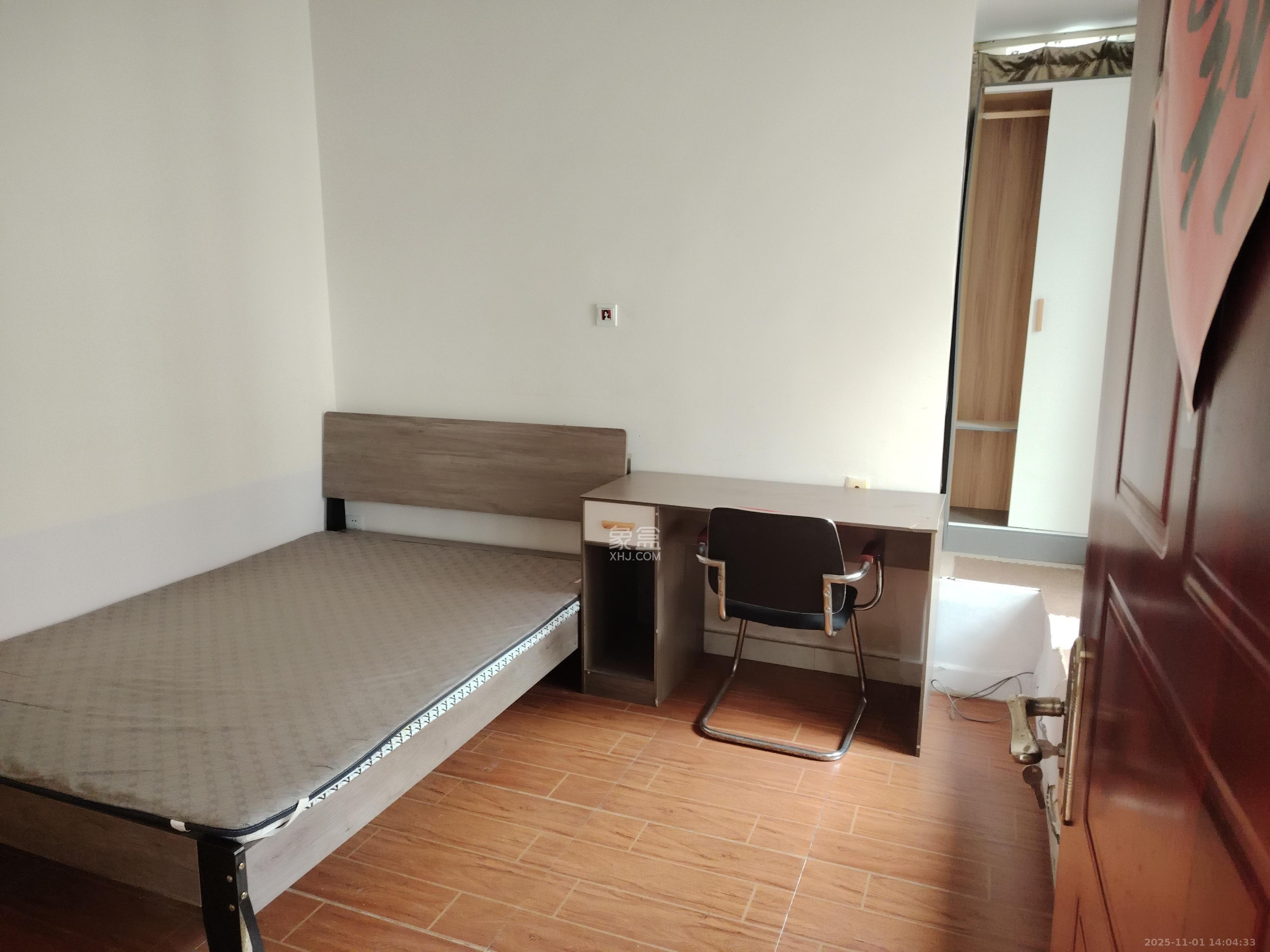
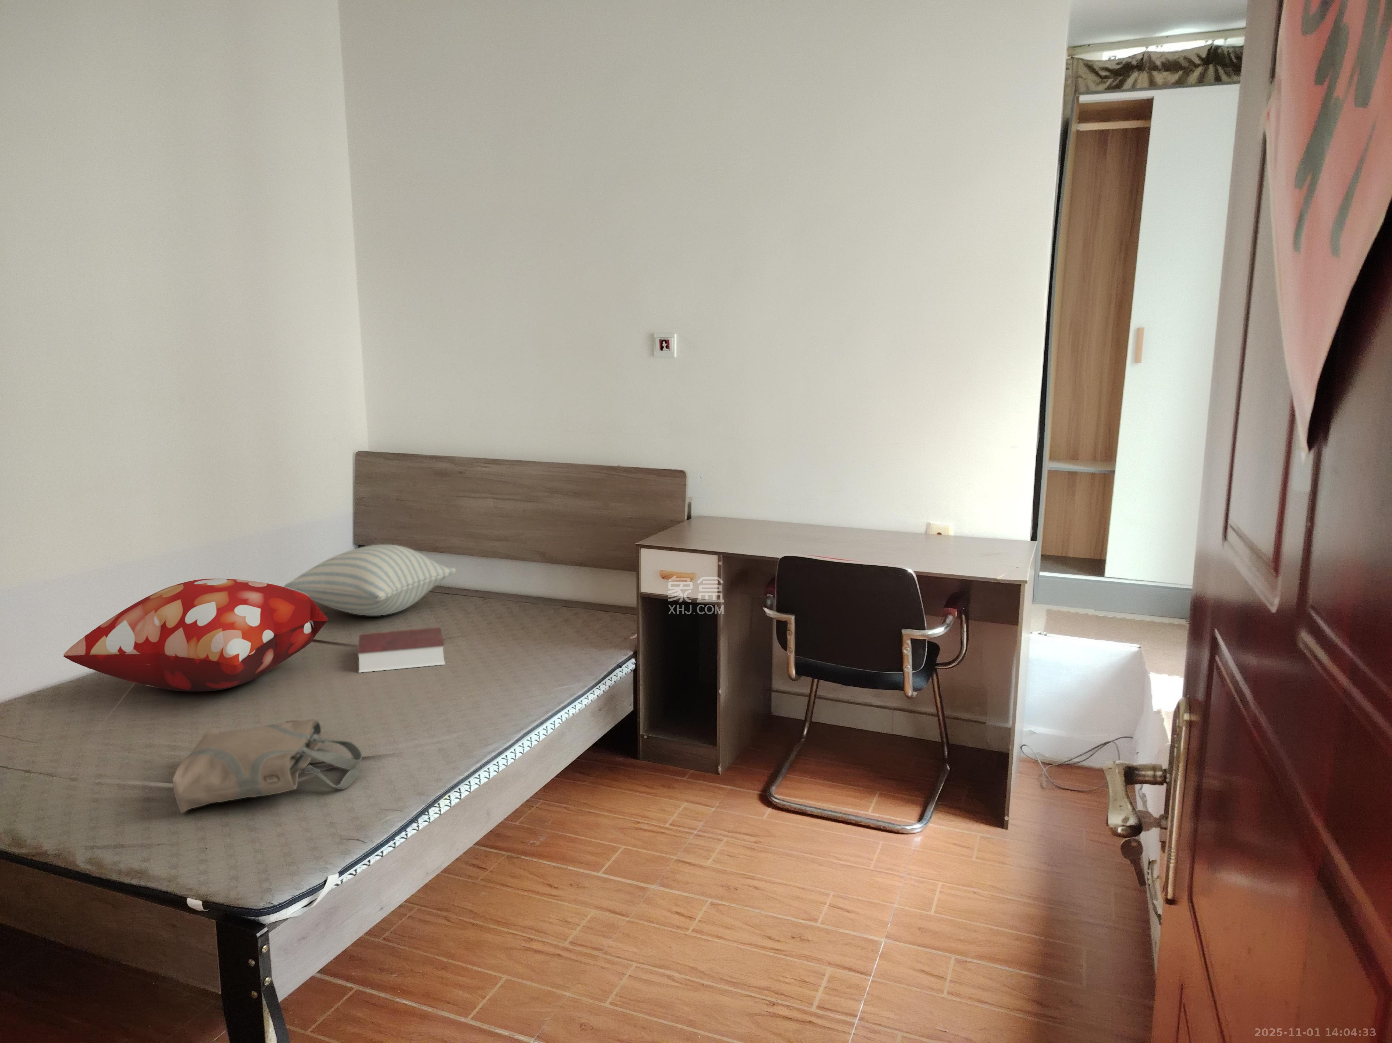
+ decorative pillow (204, 635)
+ tote bag (281, 756)
+ book (401, 649)
+ pillow (373, 580)
